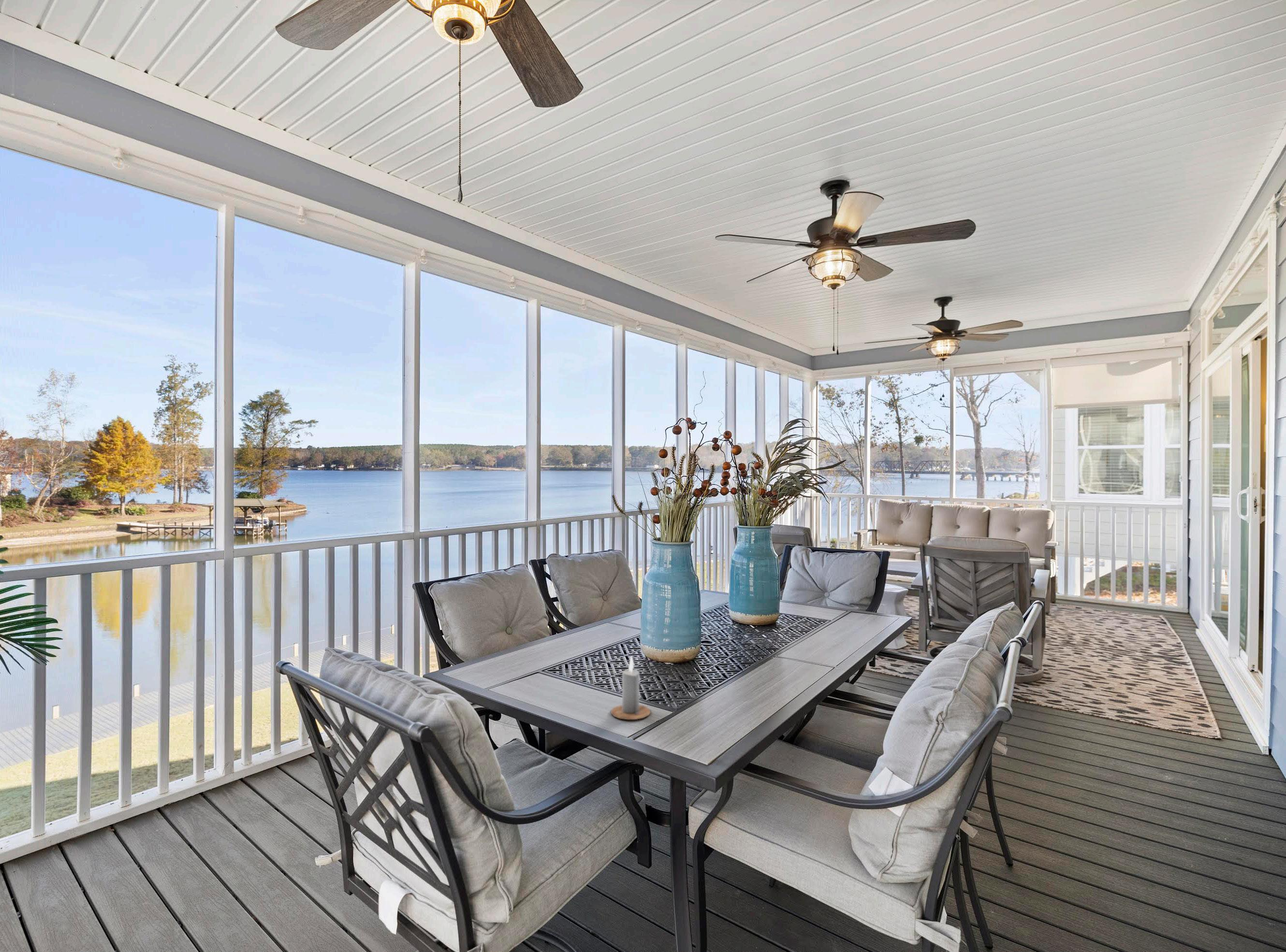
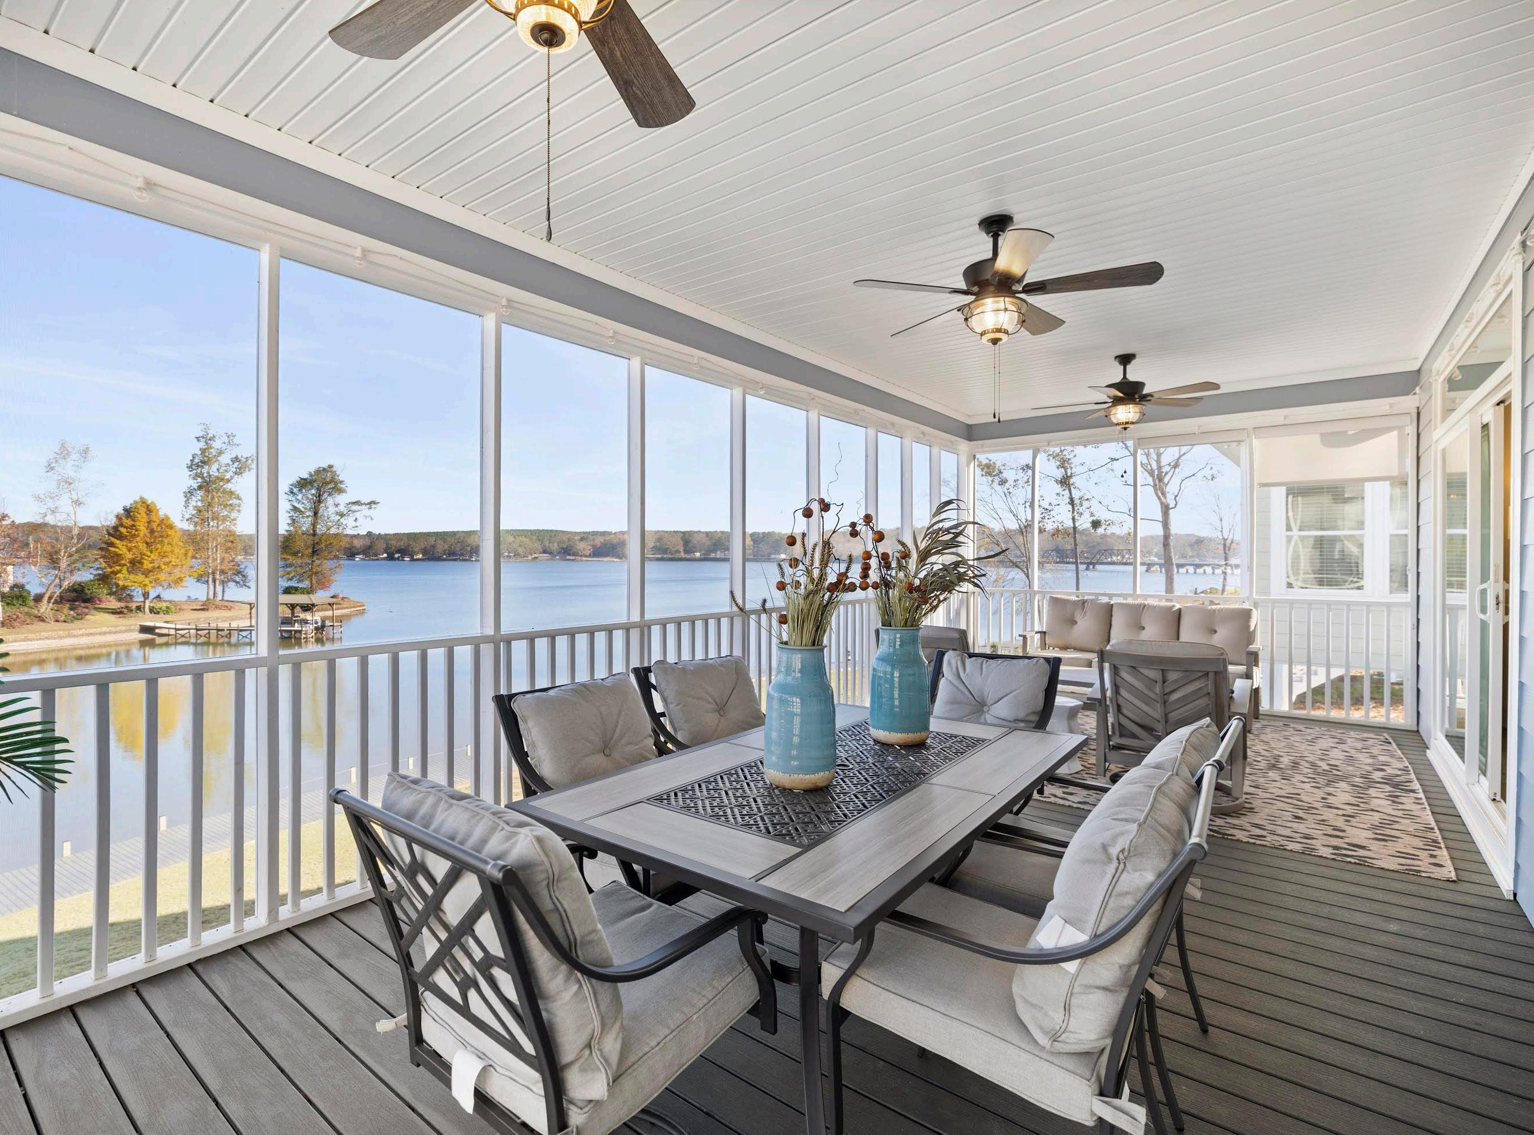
- candle (630, 683)
